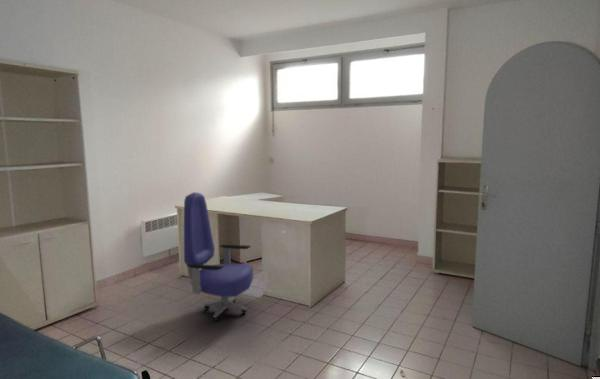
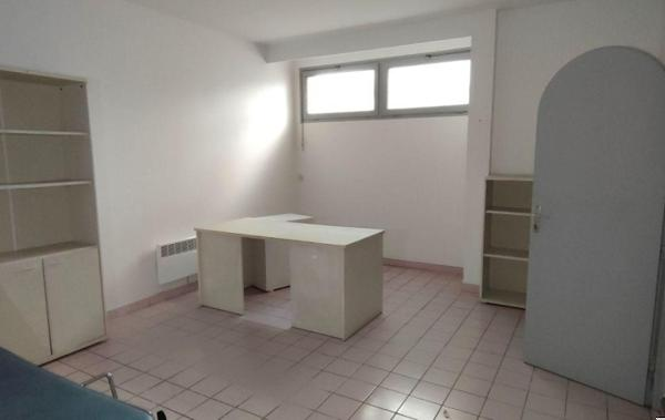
- office chair (213, 253)
